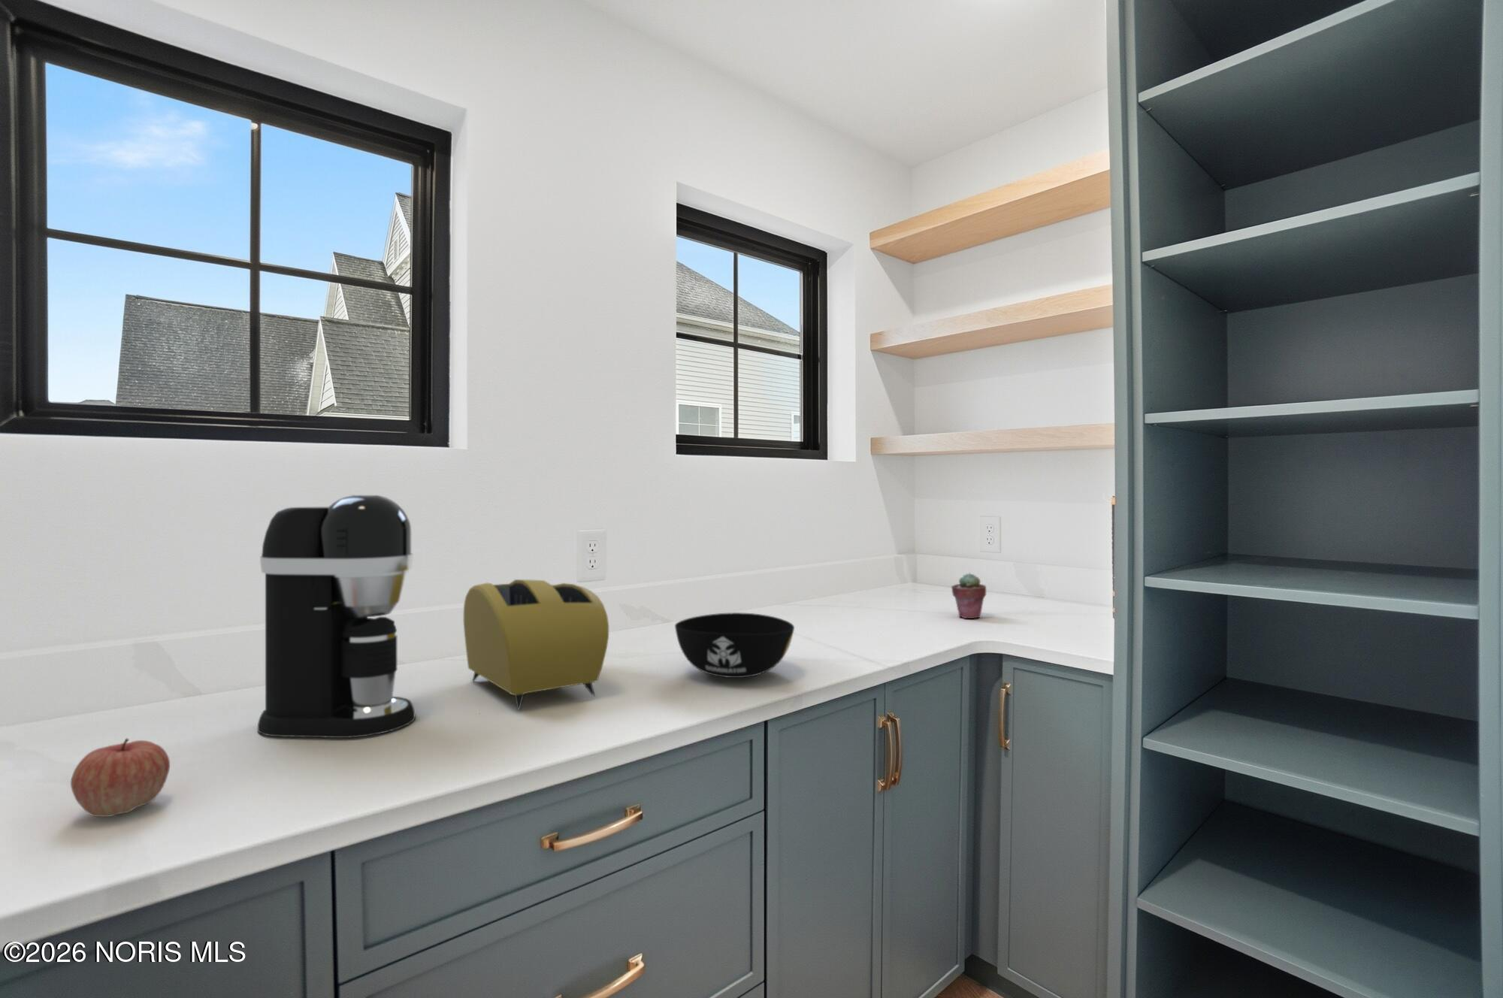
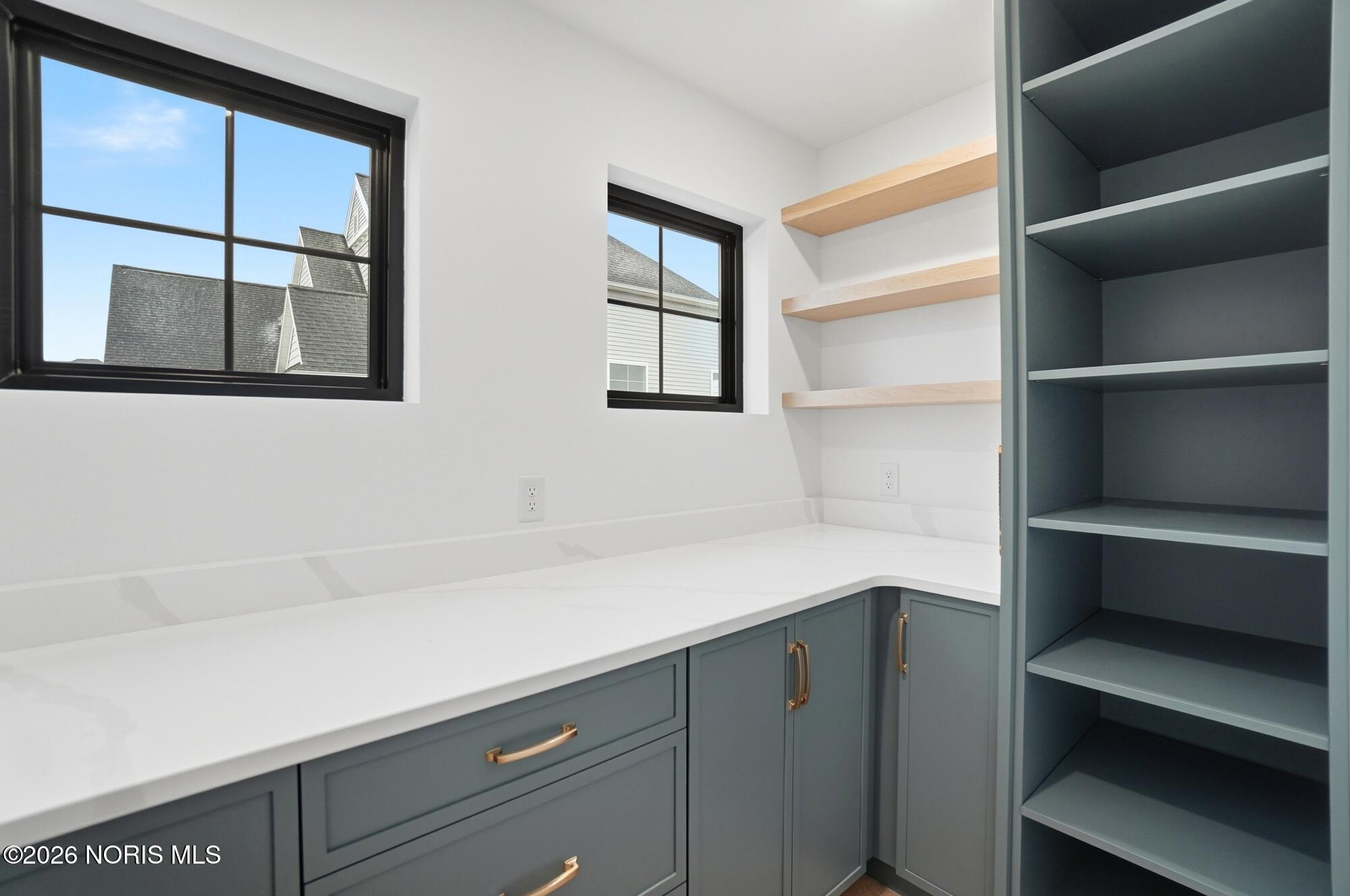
- apple (121, 774)
- coffee maker (338, 609)
- toaster (531, 633)
- potted succulent (969, 595)
- bowl (734, 648)
